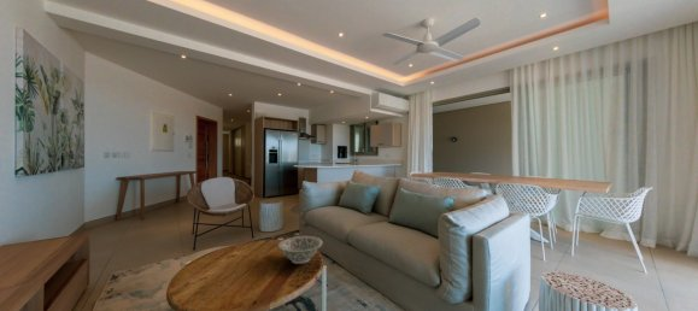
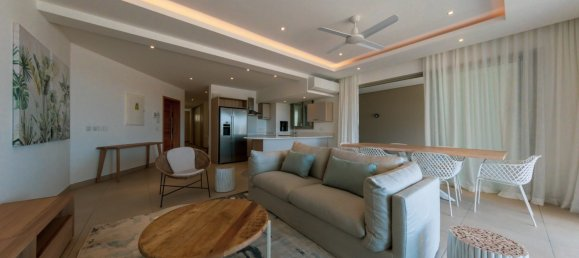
- decorative bowl (300, 251)
